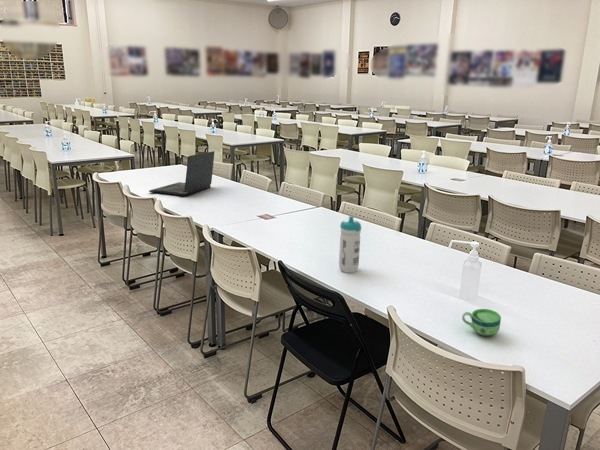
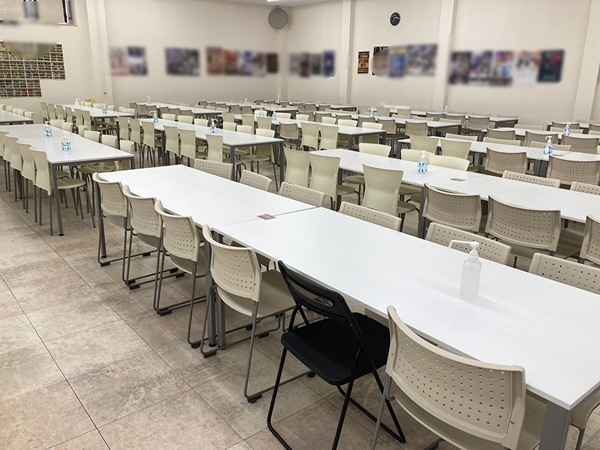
- laptop (186, 172)
- cup (480, 323)
- water bottle (349, 243)
